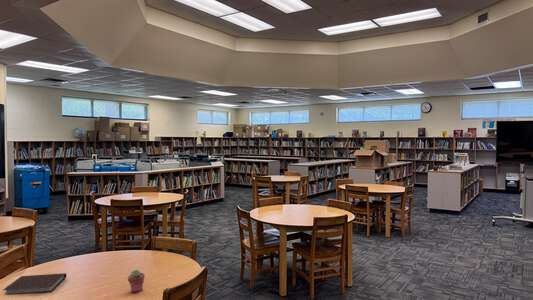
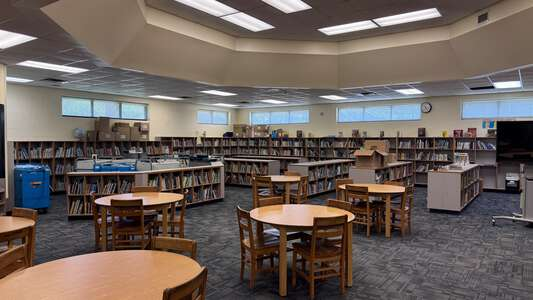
- notebook (36, 283)
- potted succulent (136, 279)
